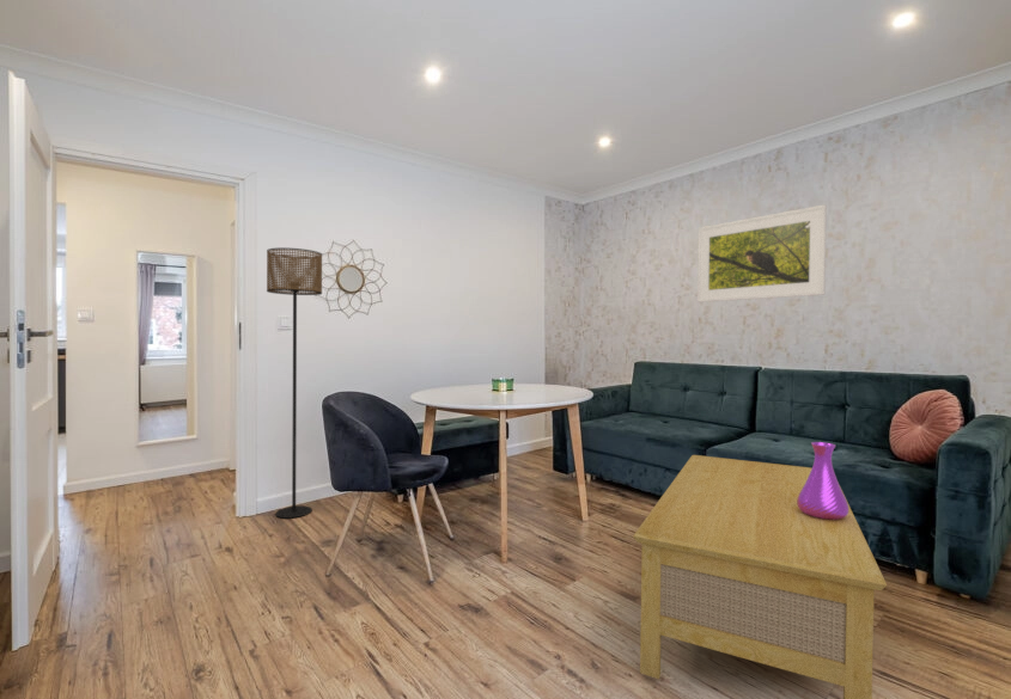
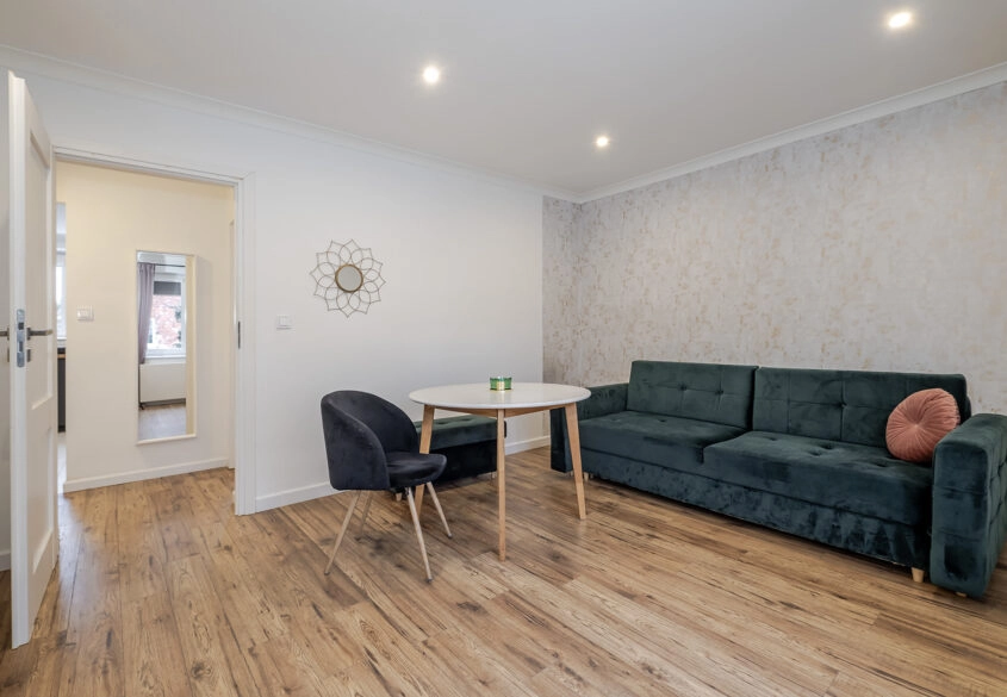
- floor lamp (294, 382)
- coffee table (753, 551)
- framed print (755, 258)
- vase (822, 478)
